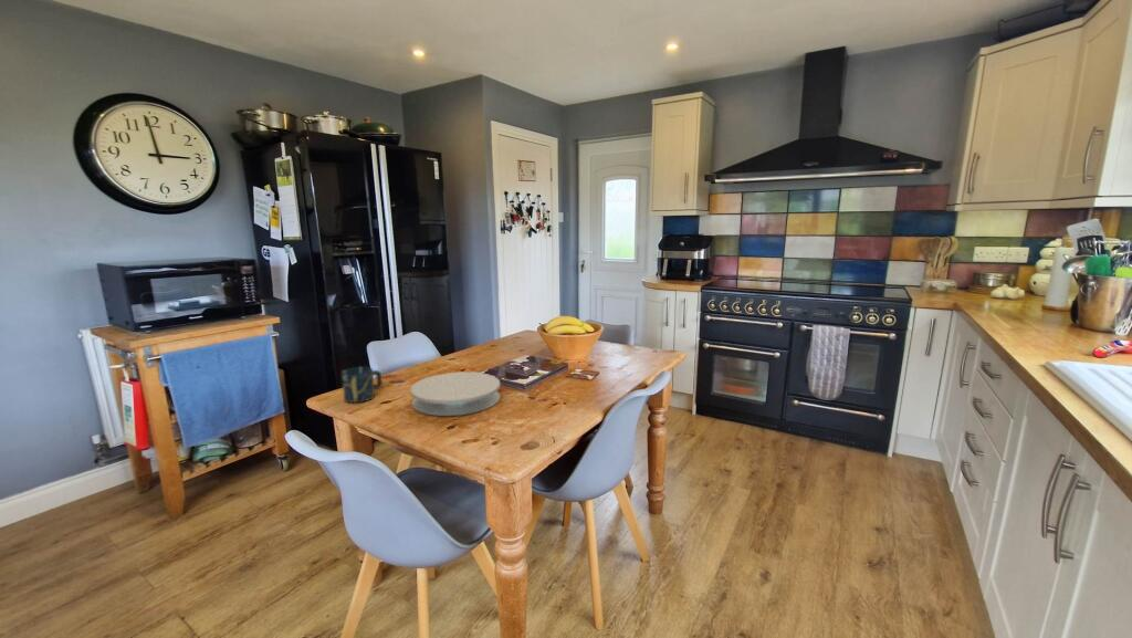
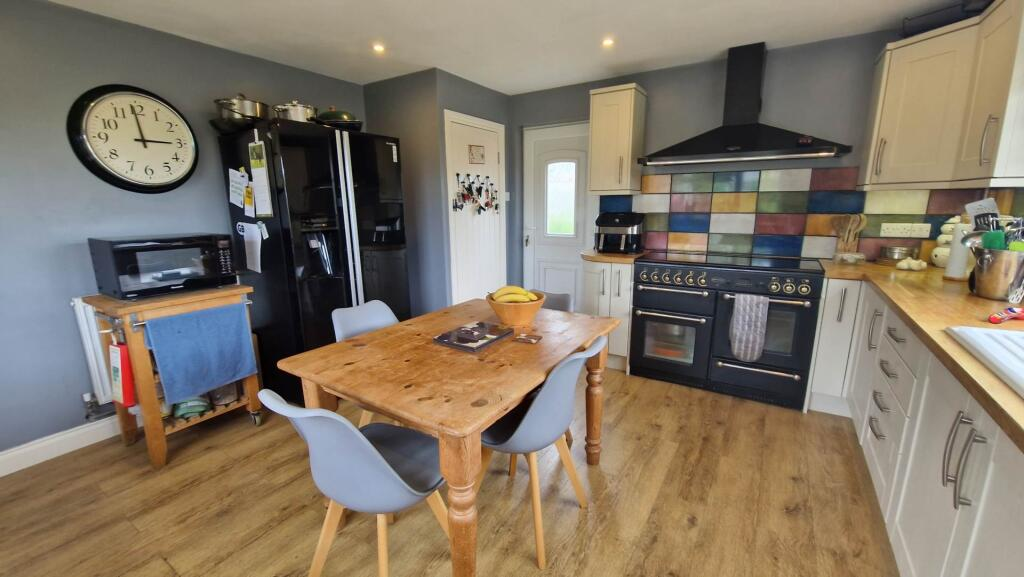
- plate (457, 391)
- cup (363, 383)
